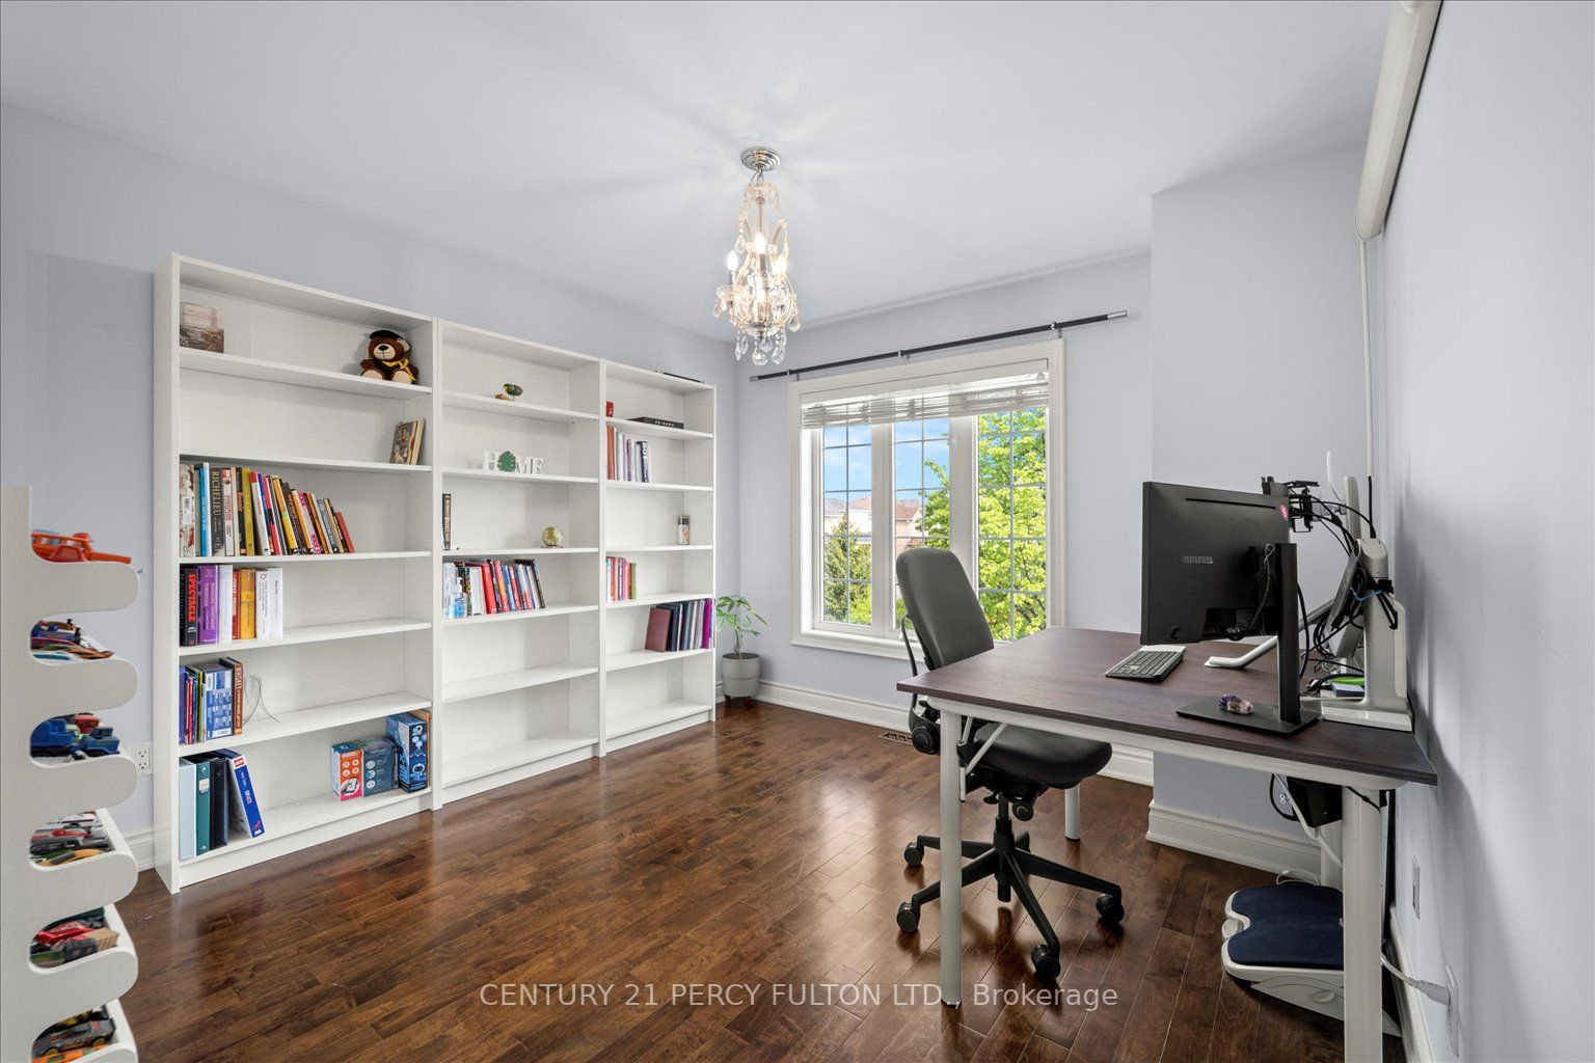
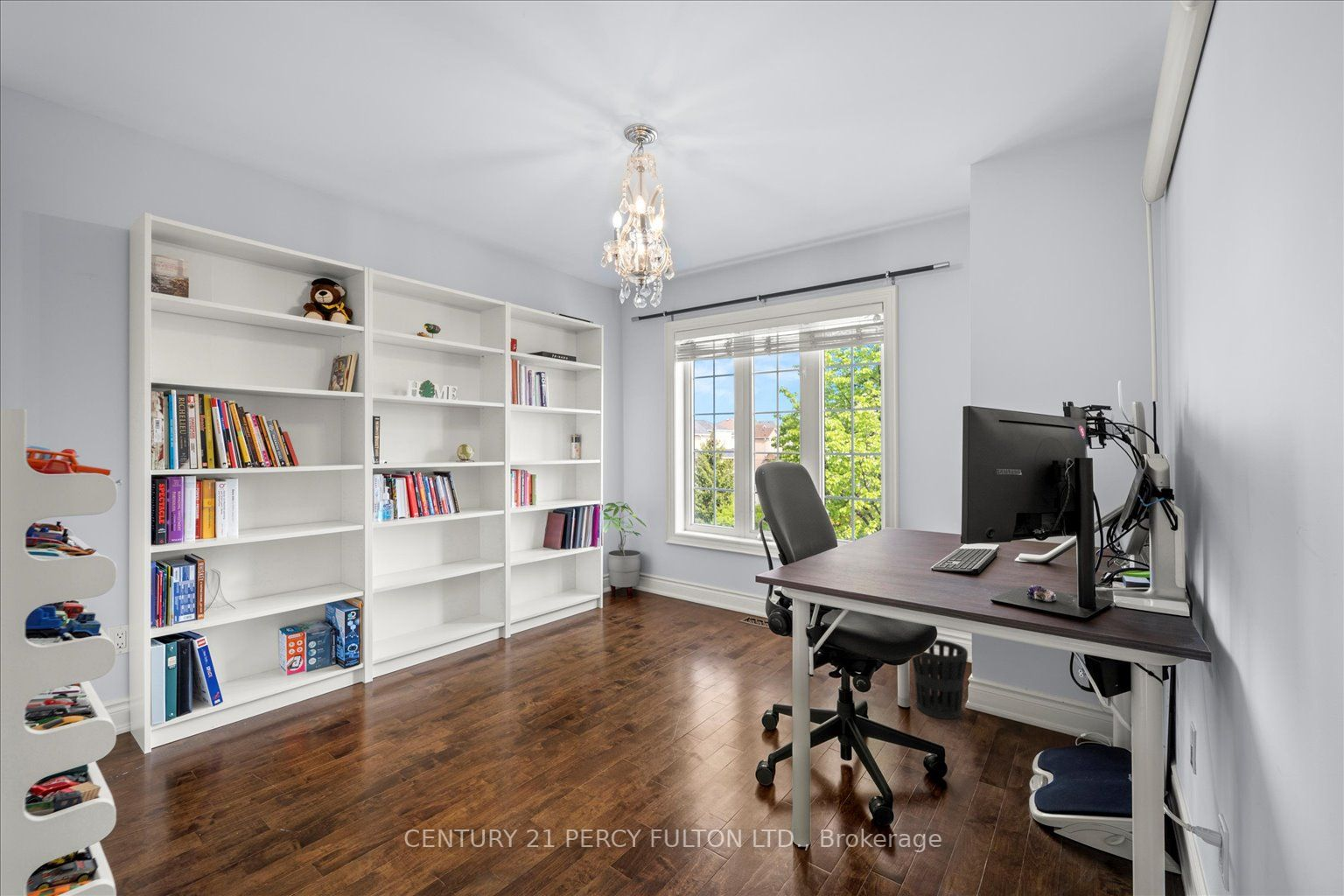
+ wastebasket (939, 678)
